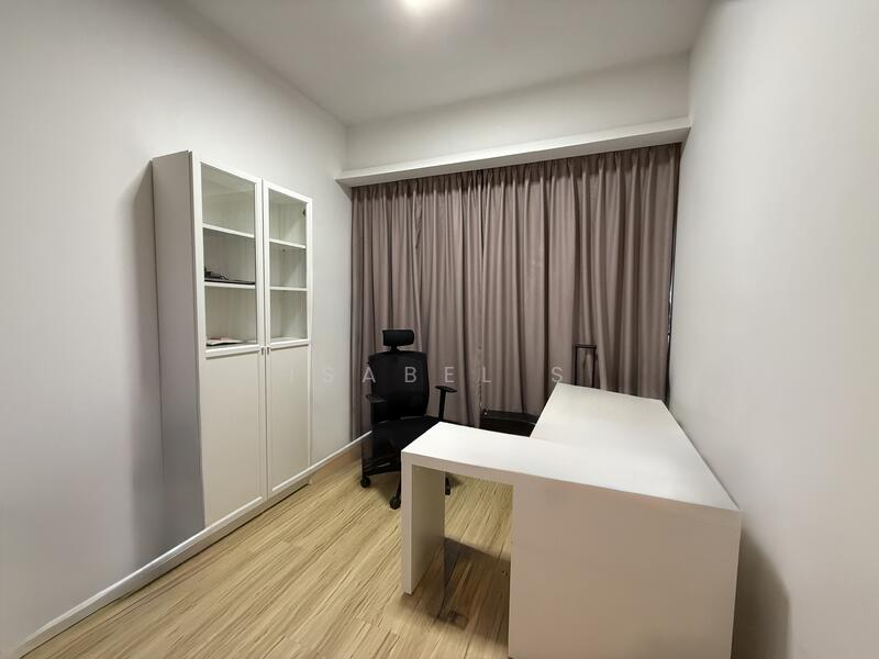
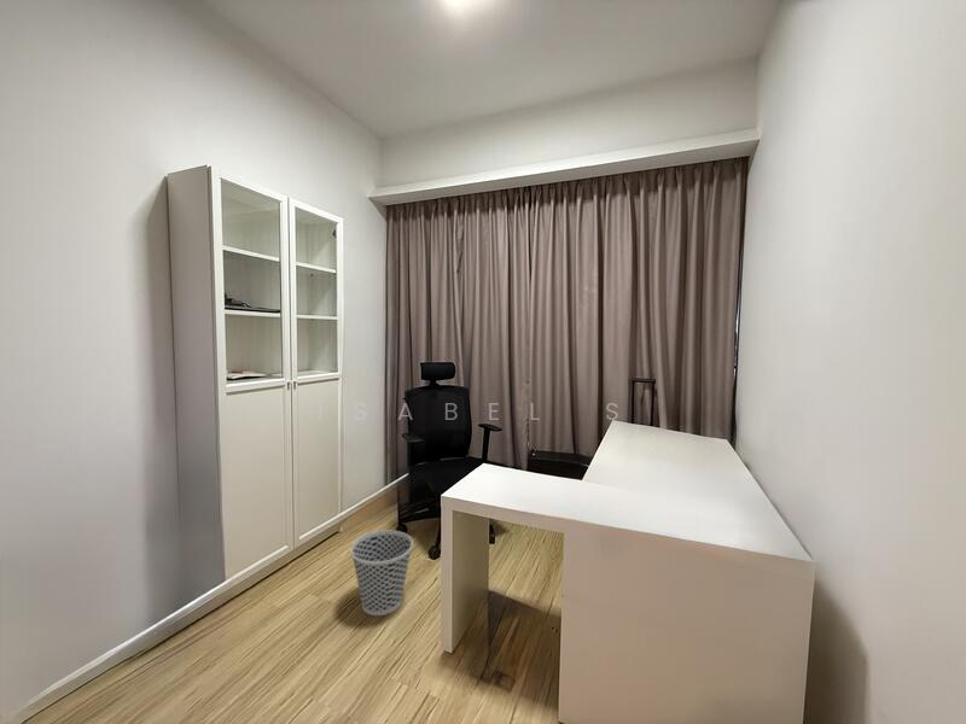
+ wastebasket (382, 573)
